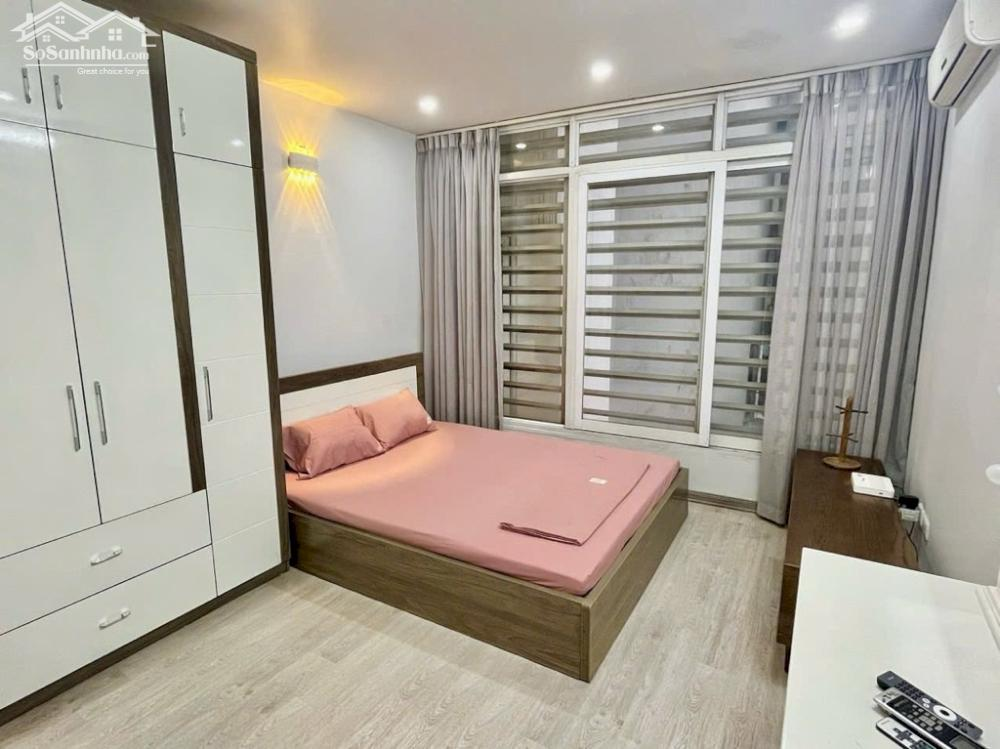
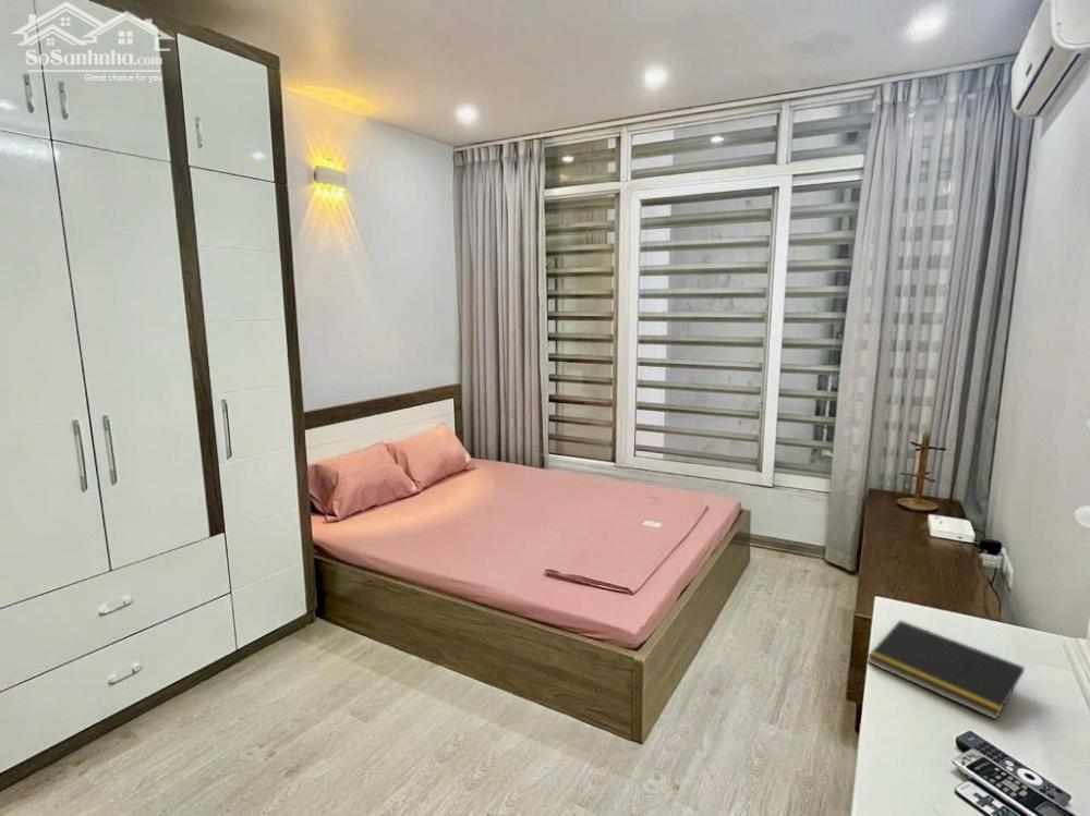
+ notepad (942, 663)
